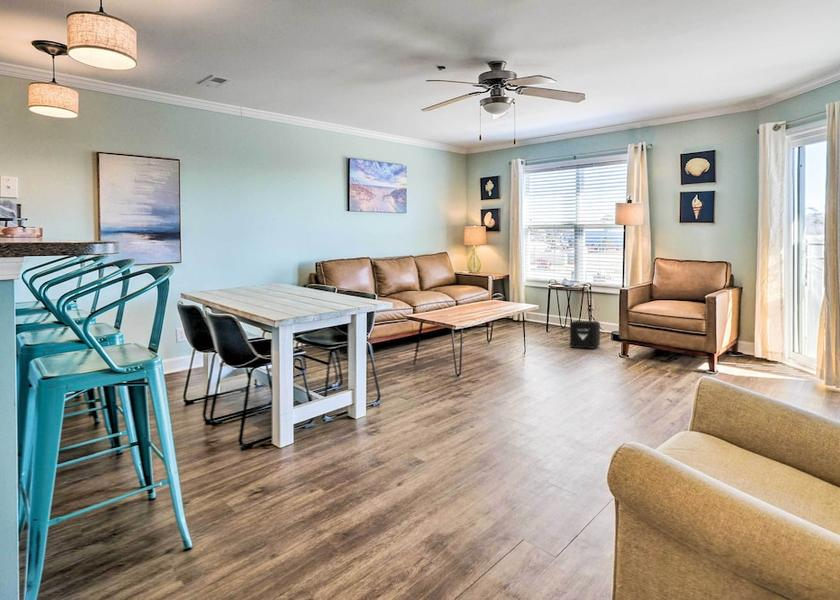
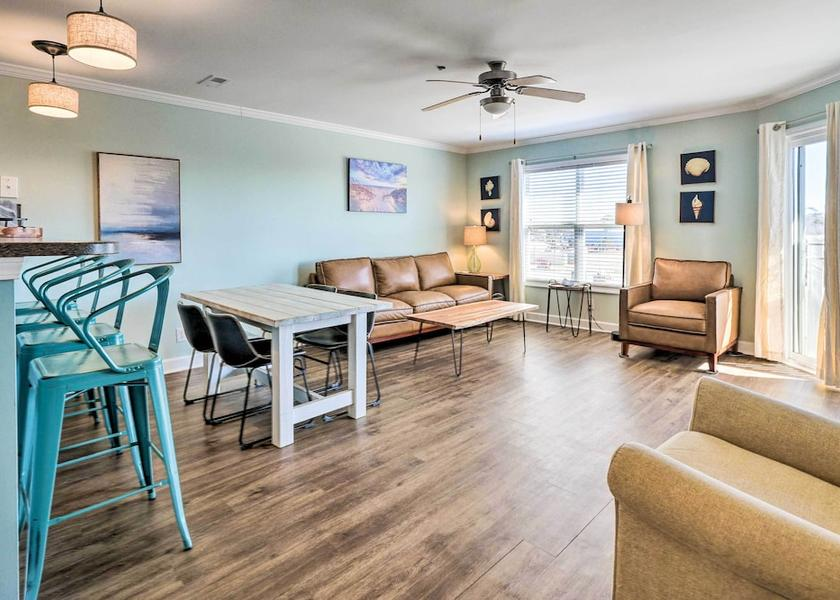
- air purifier (584, 334)
